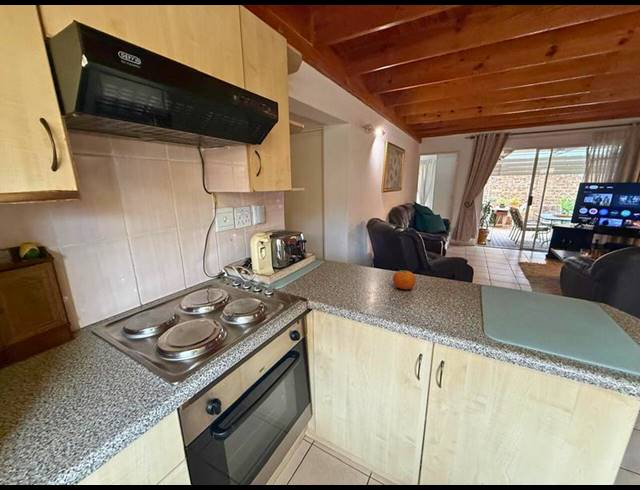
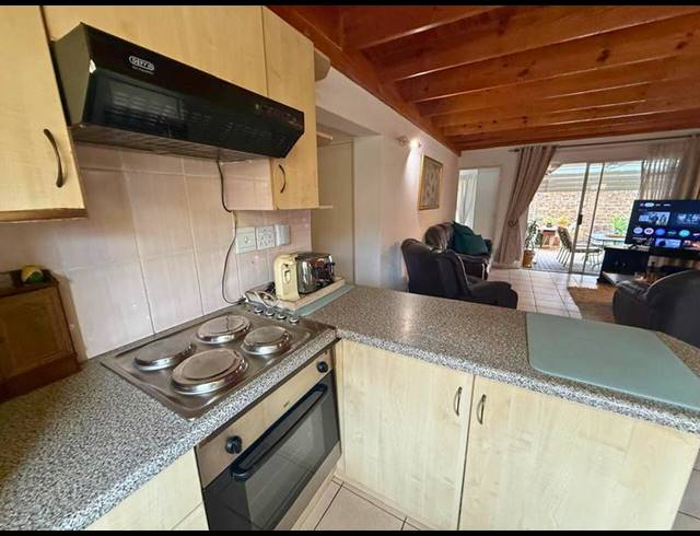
- fruit (404, 279)
